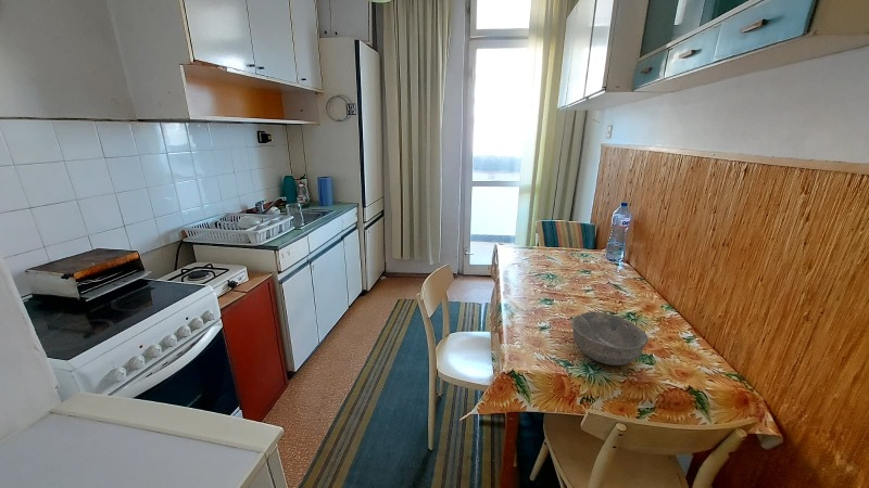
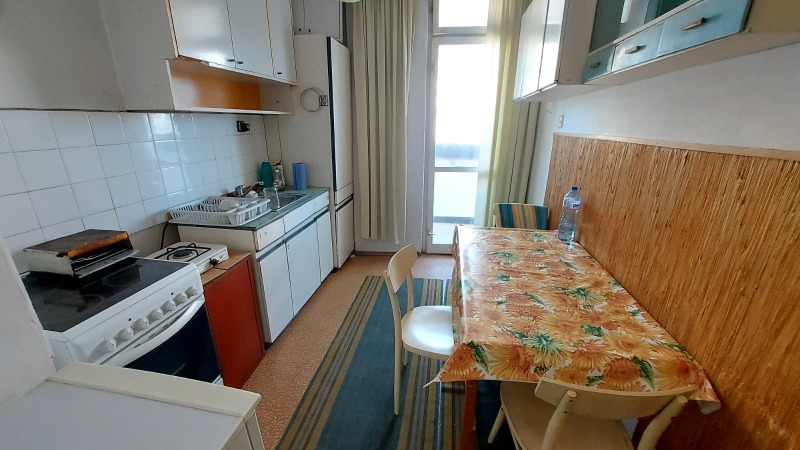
- bowl (605, 343)
